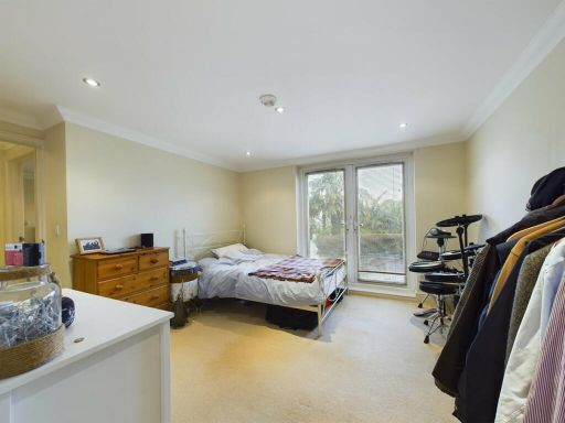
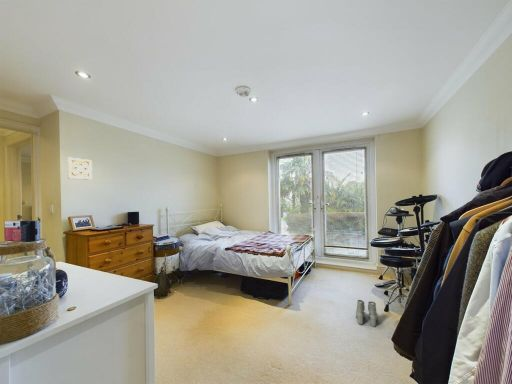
+ boots (364, 308)
+ wall ornament (80, 169)
